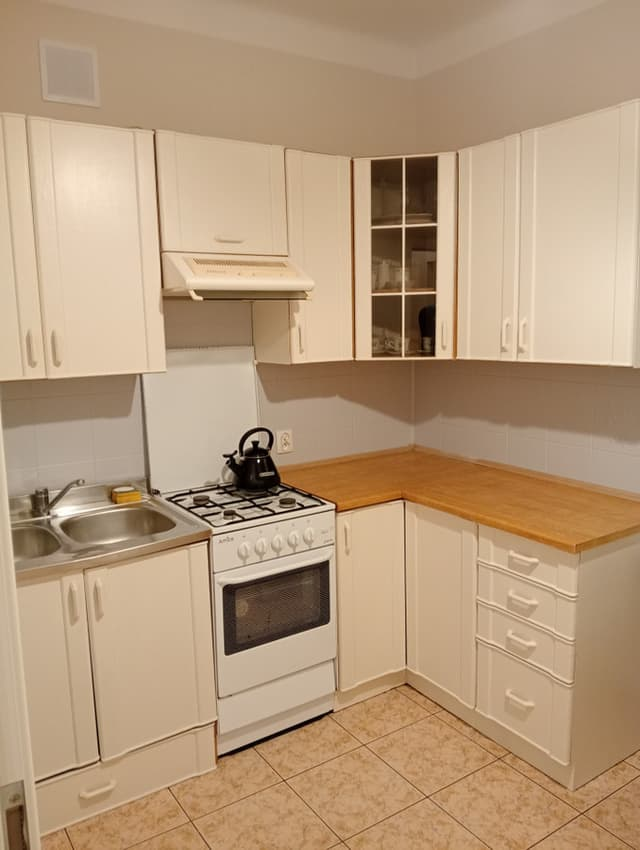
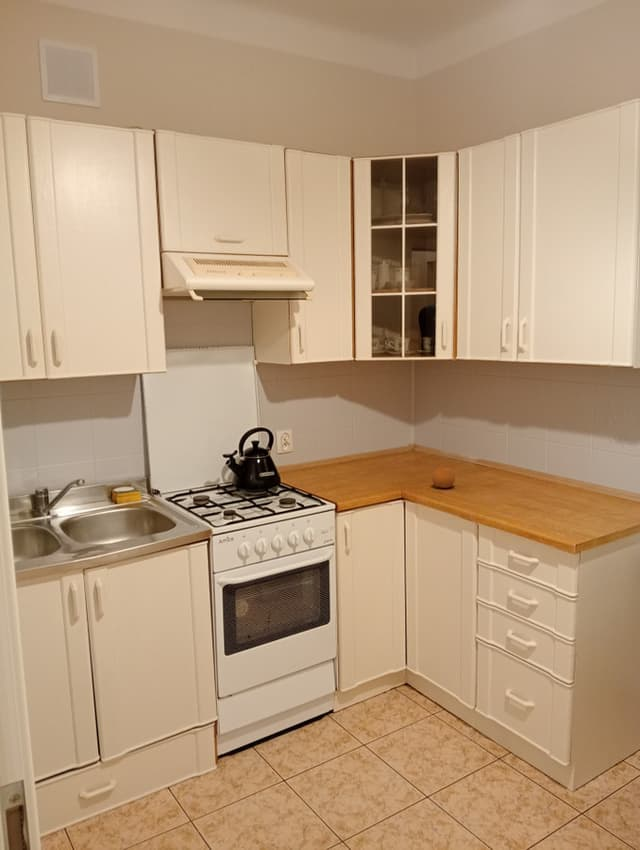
+ fruit (443, 477)
